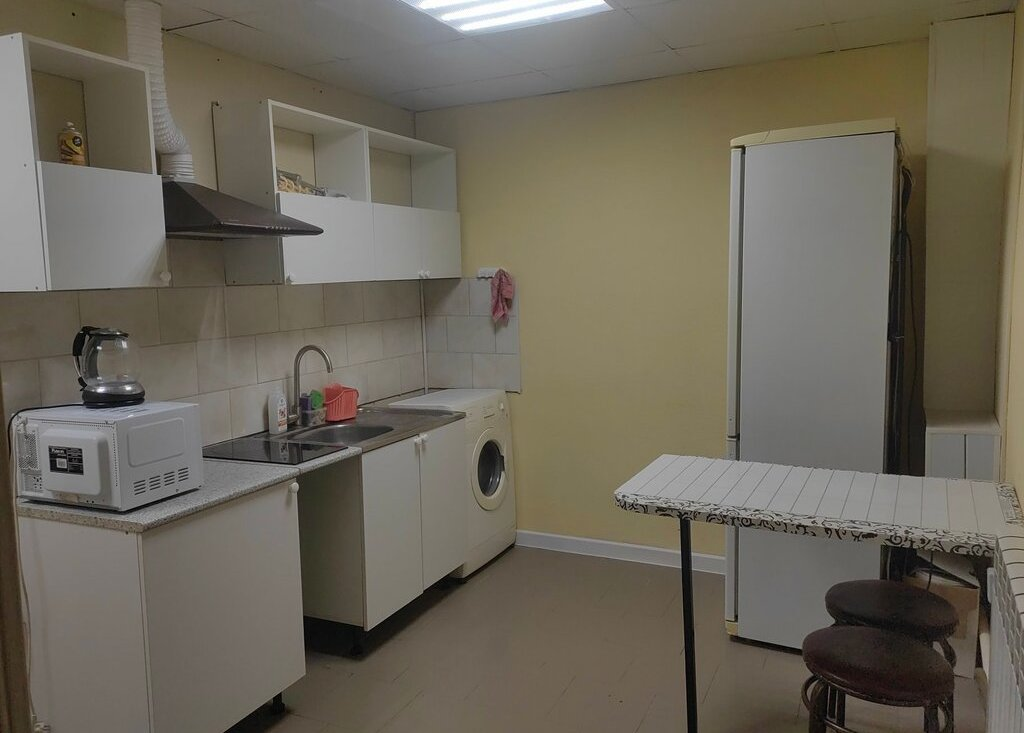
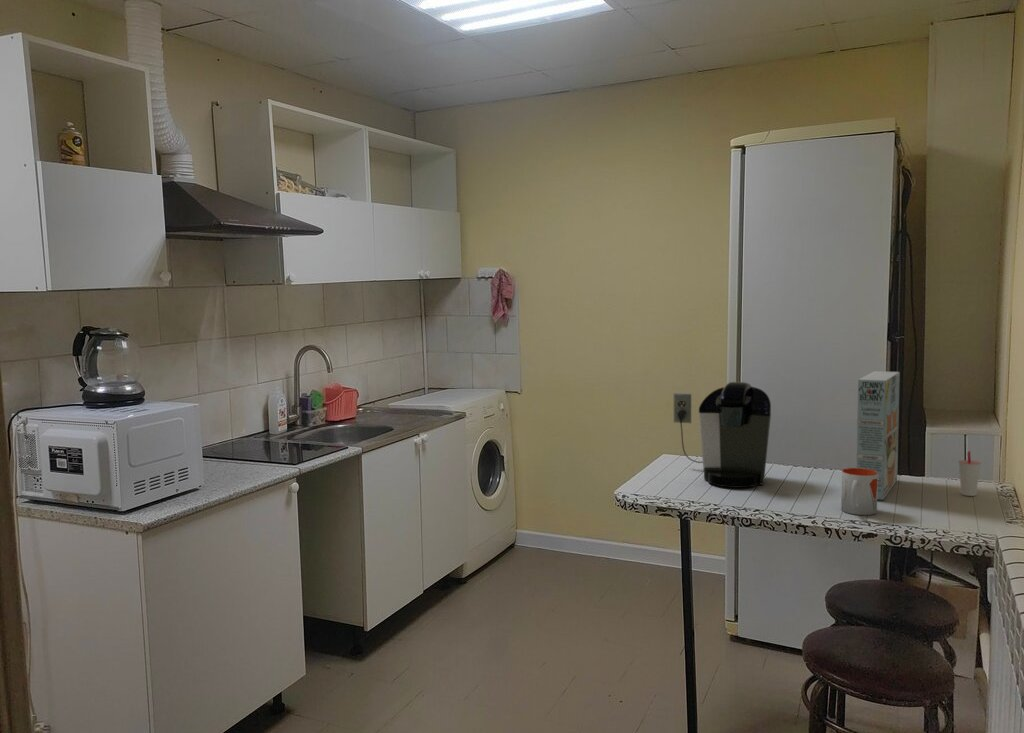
+ mug (857, 492)
+ cup (969, 472)
+ cereal box (878, 432)
+ coffee maker (716, 430)
